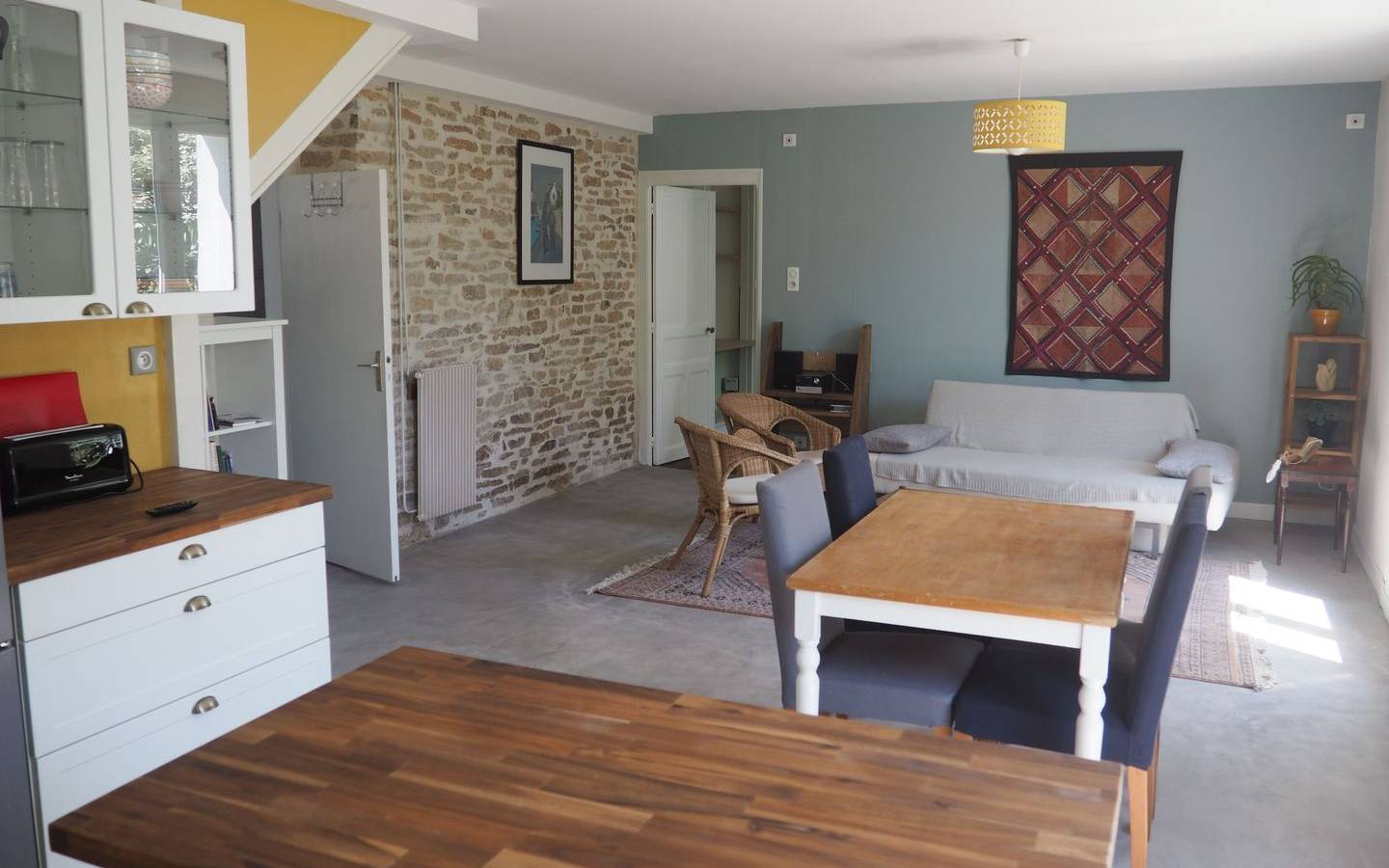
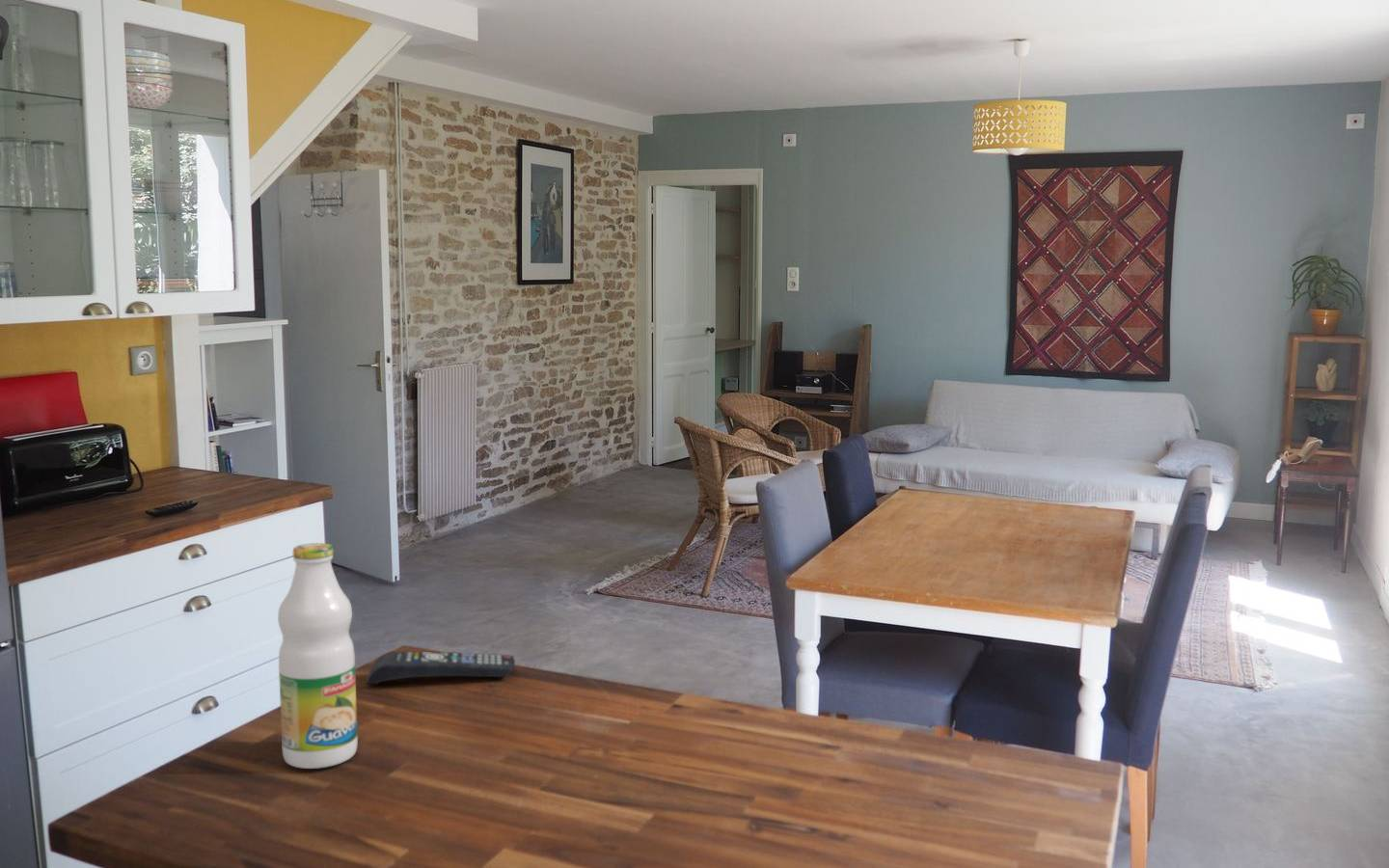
+ remote control (442, 665)
+ bottle (316, 652)
